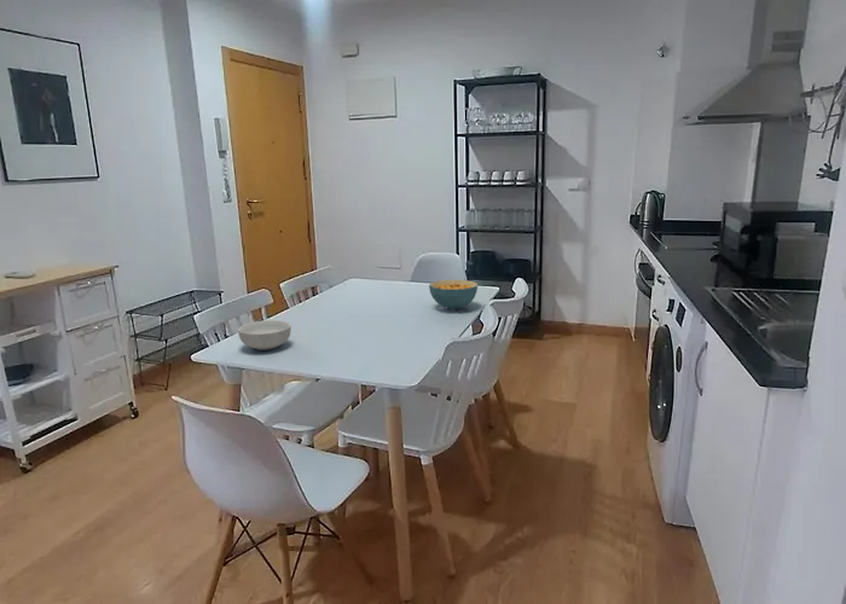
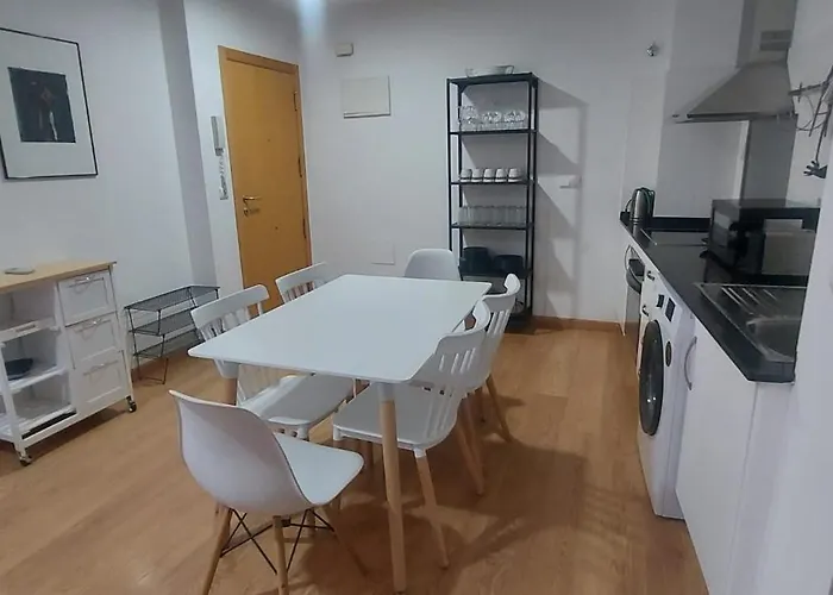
- cereal bowl (265, 336)
- cereal bowl (453, 296)
